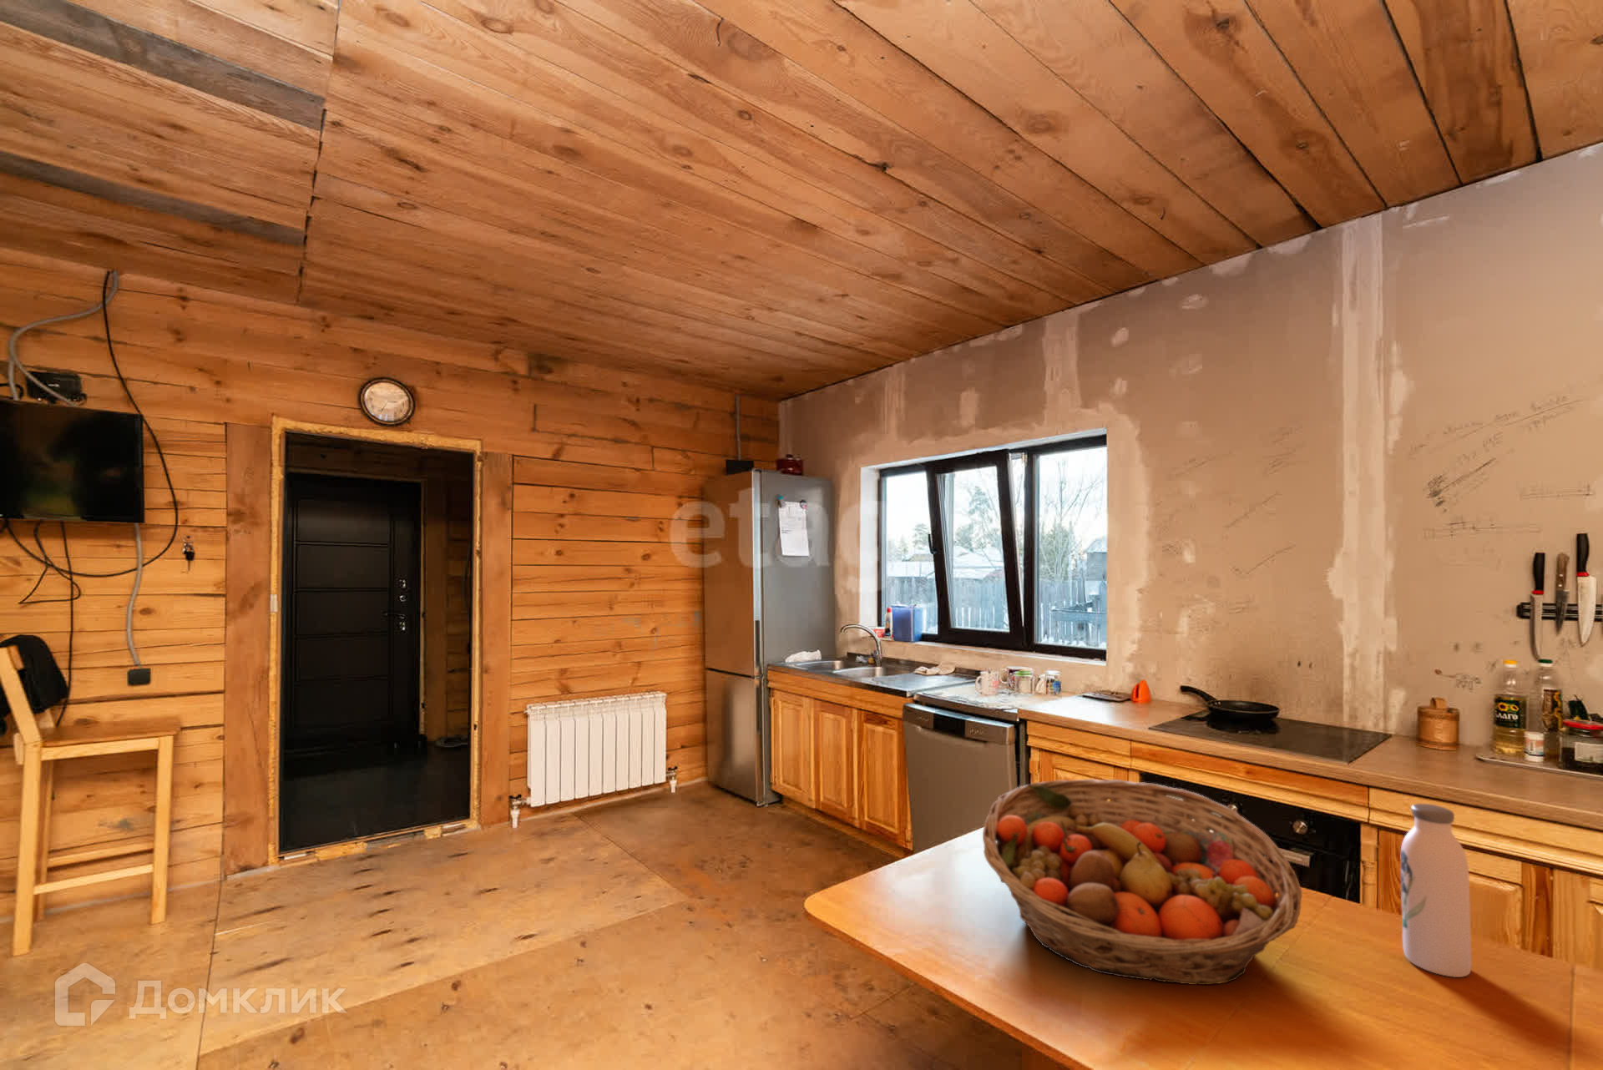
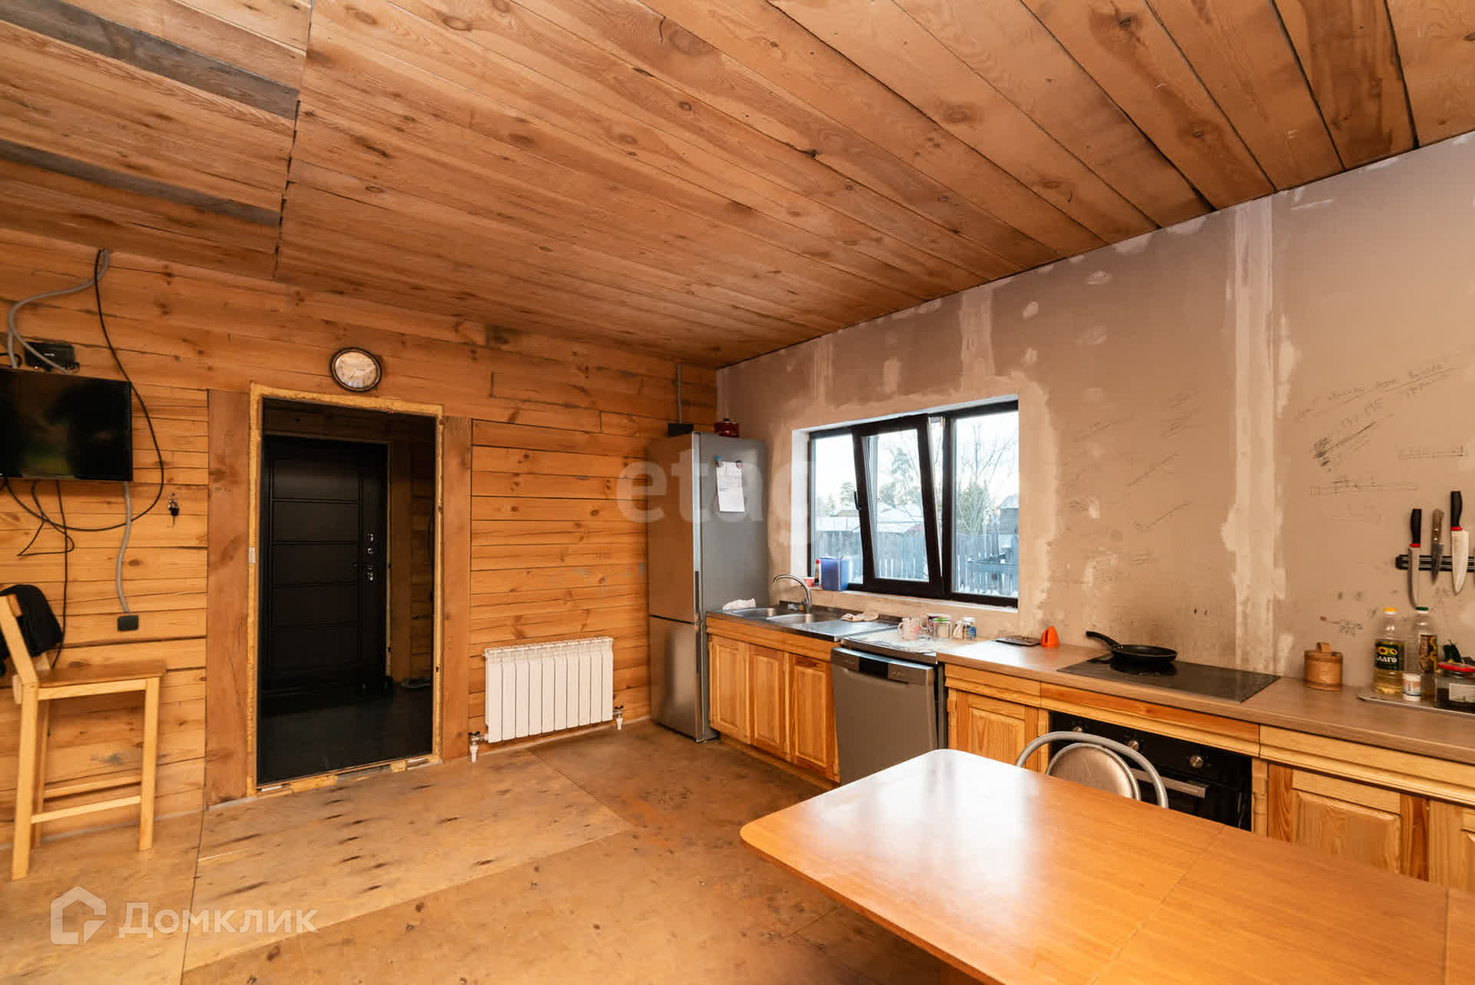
- fruit basket (1129, 872)
- water bottle (1435, 885)
